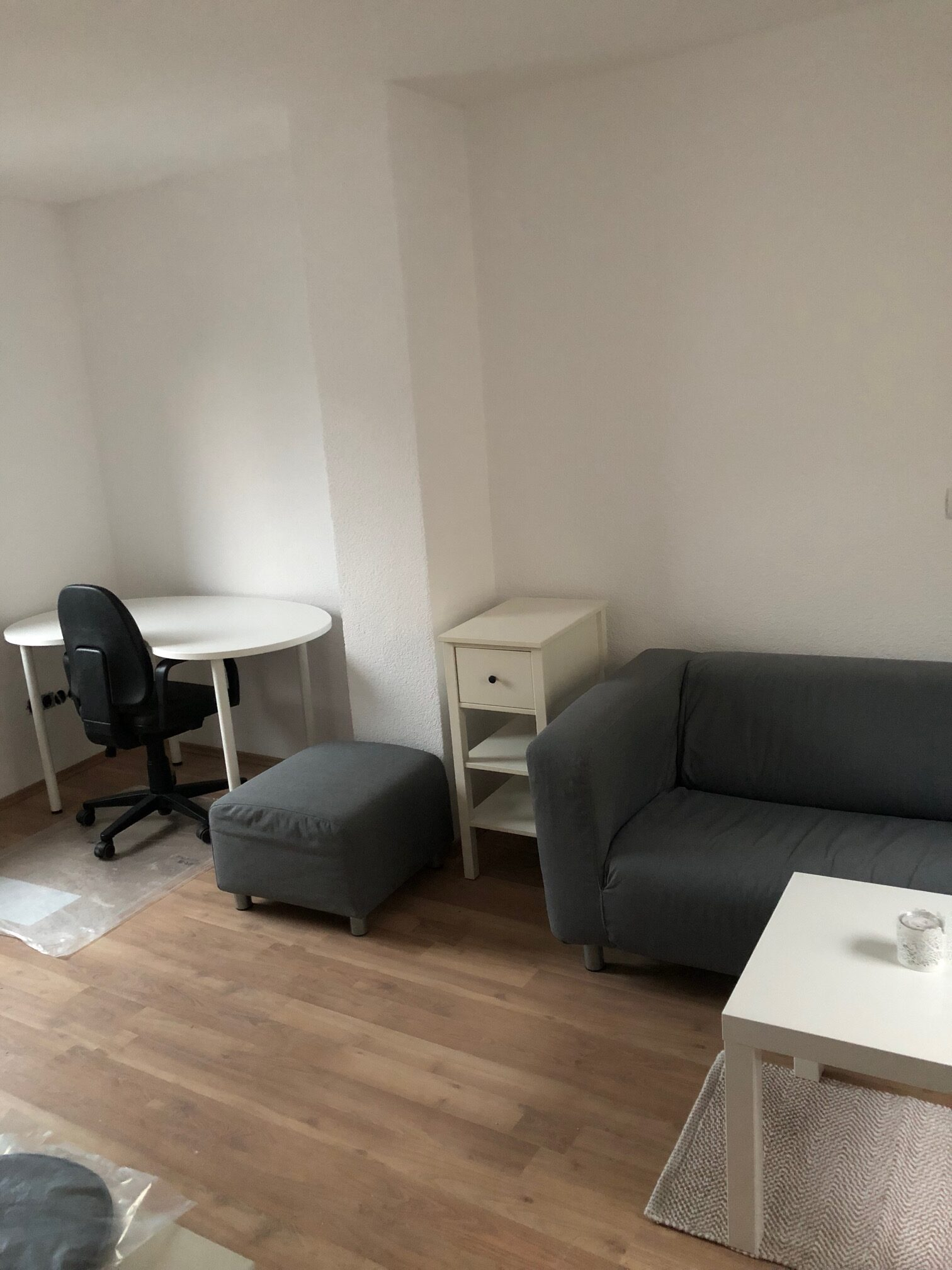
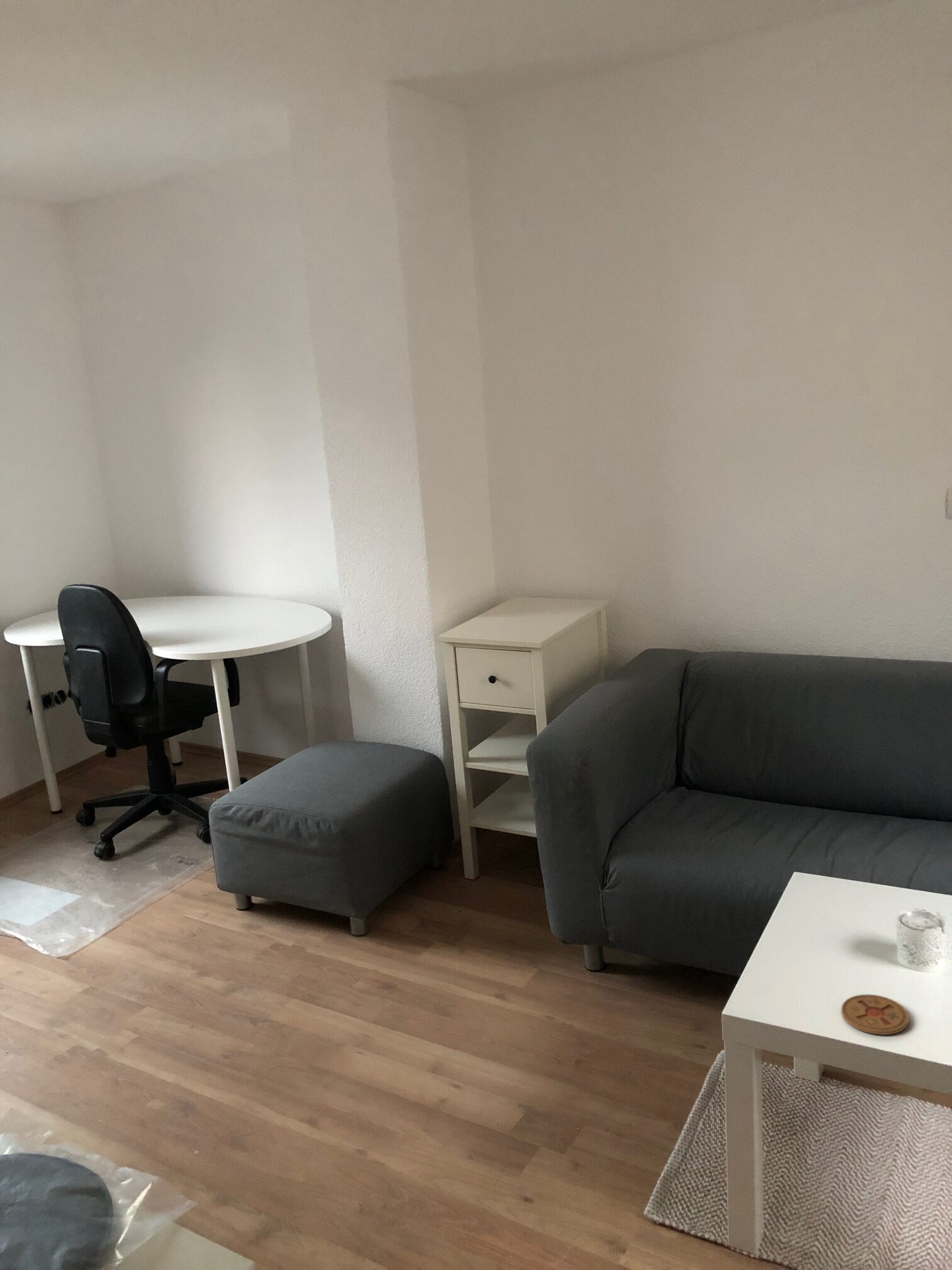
+ coaster (875, 1014)
